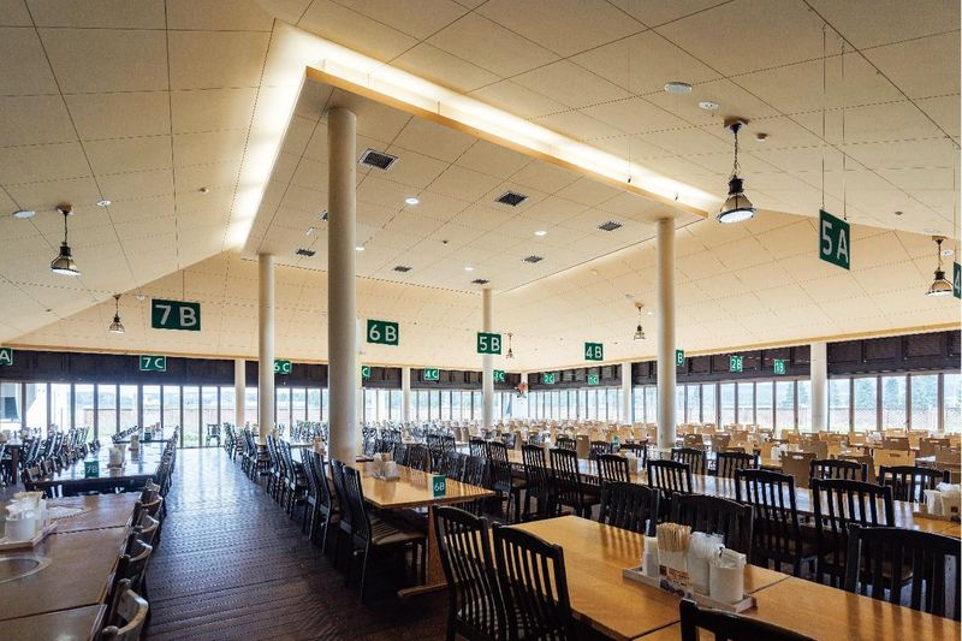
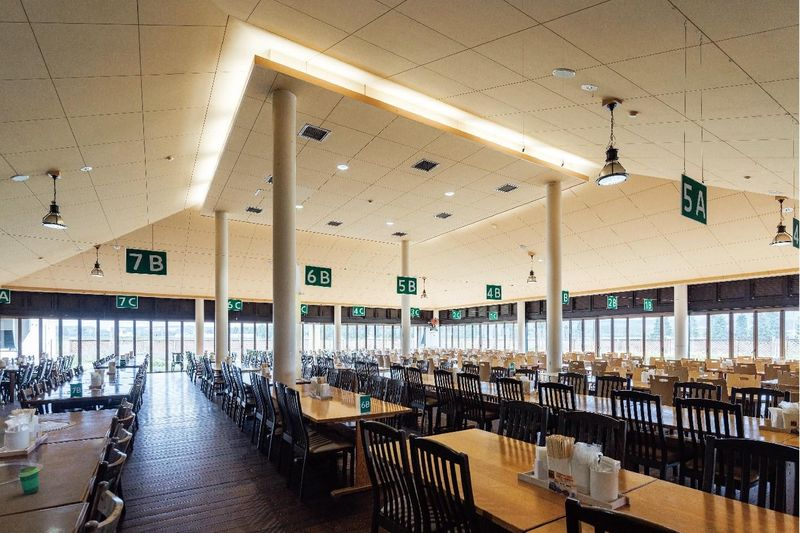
+ cup (28, 480)
